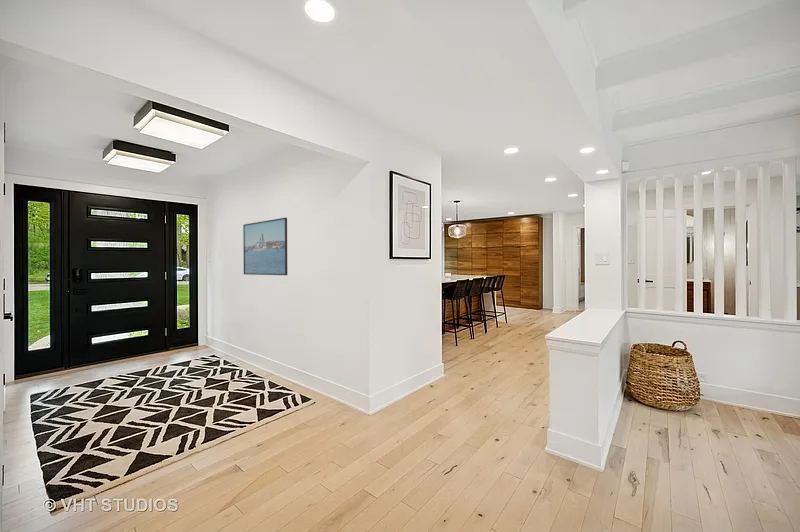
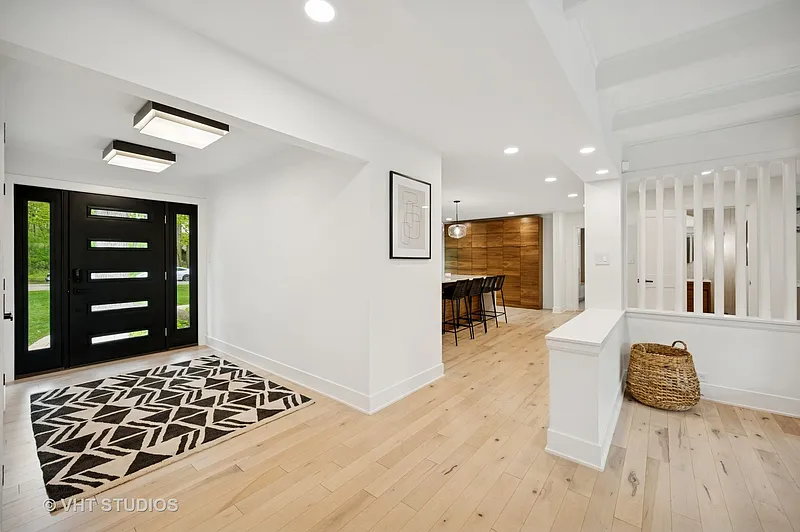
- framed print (263, 248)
